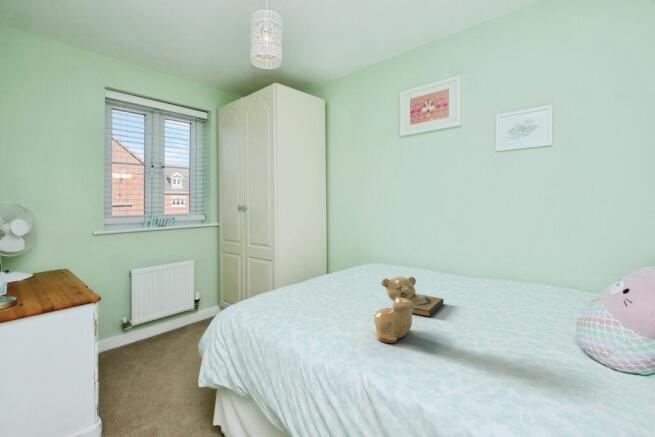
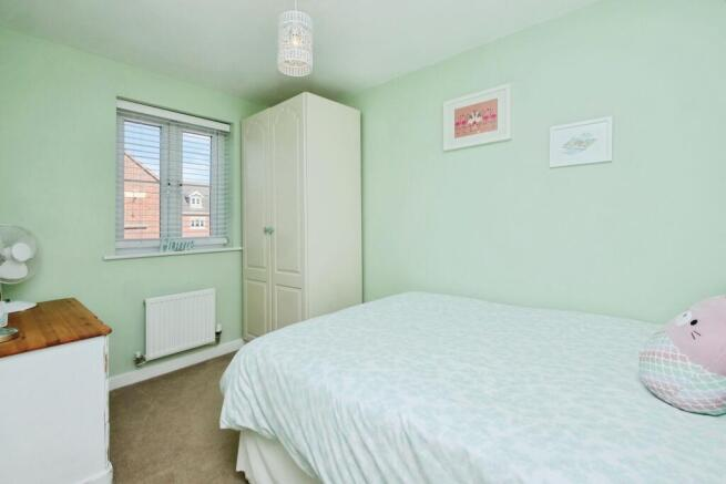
- teddy bear (396, 306)
- hardback book (419, 304)
